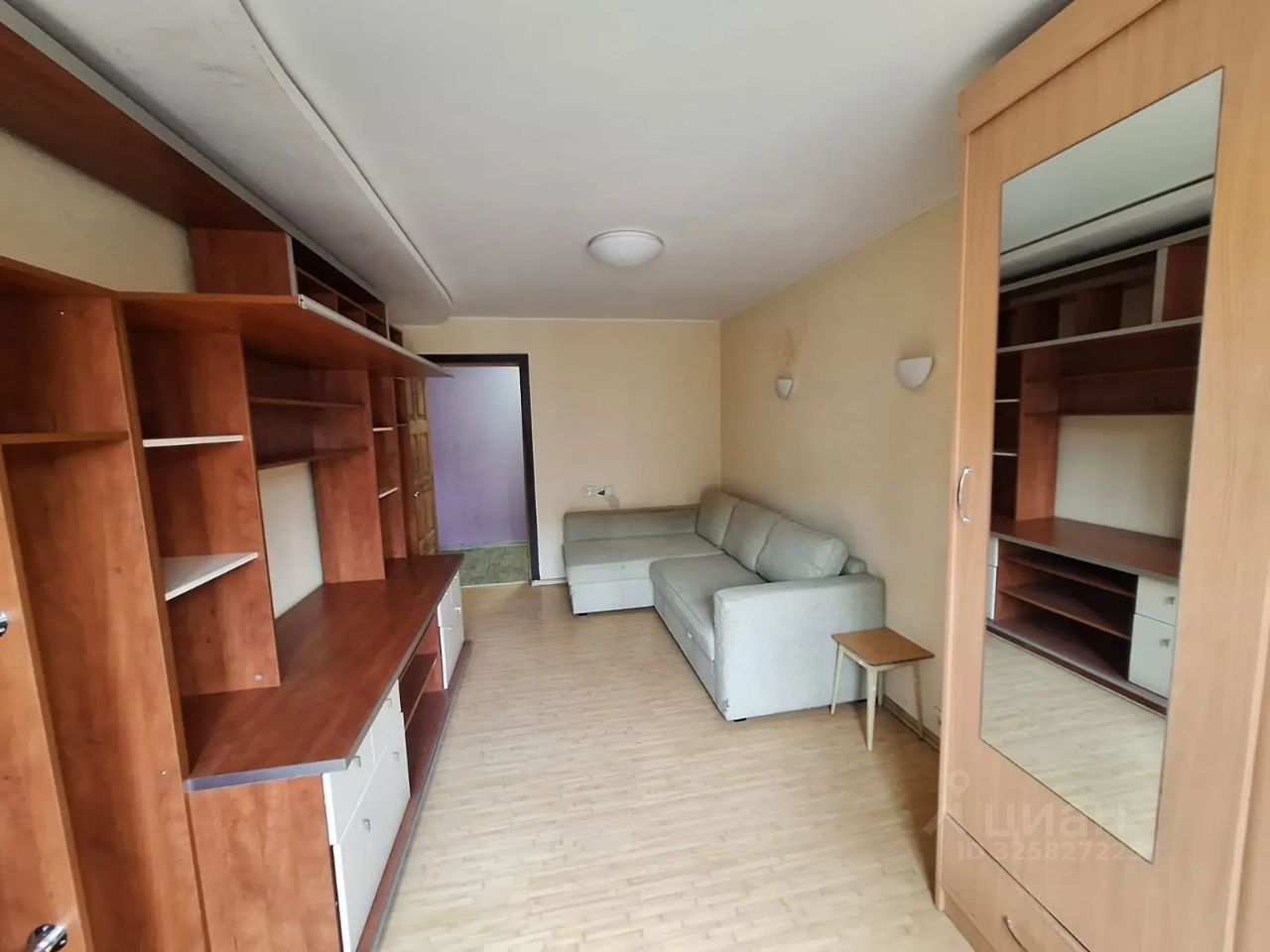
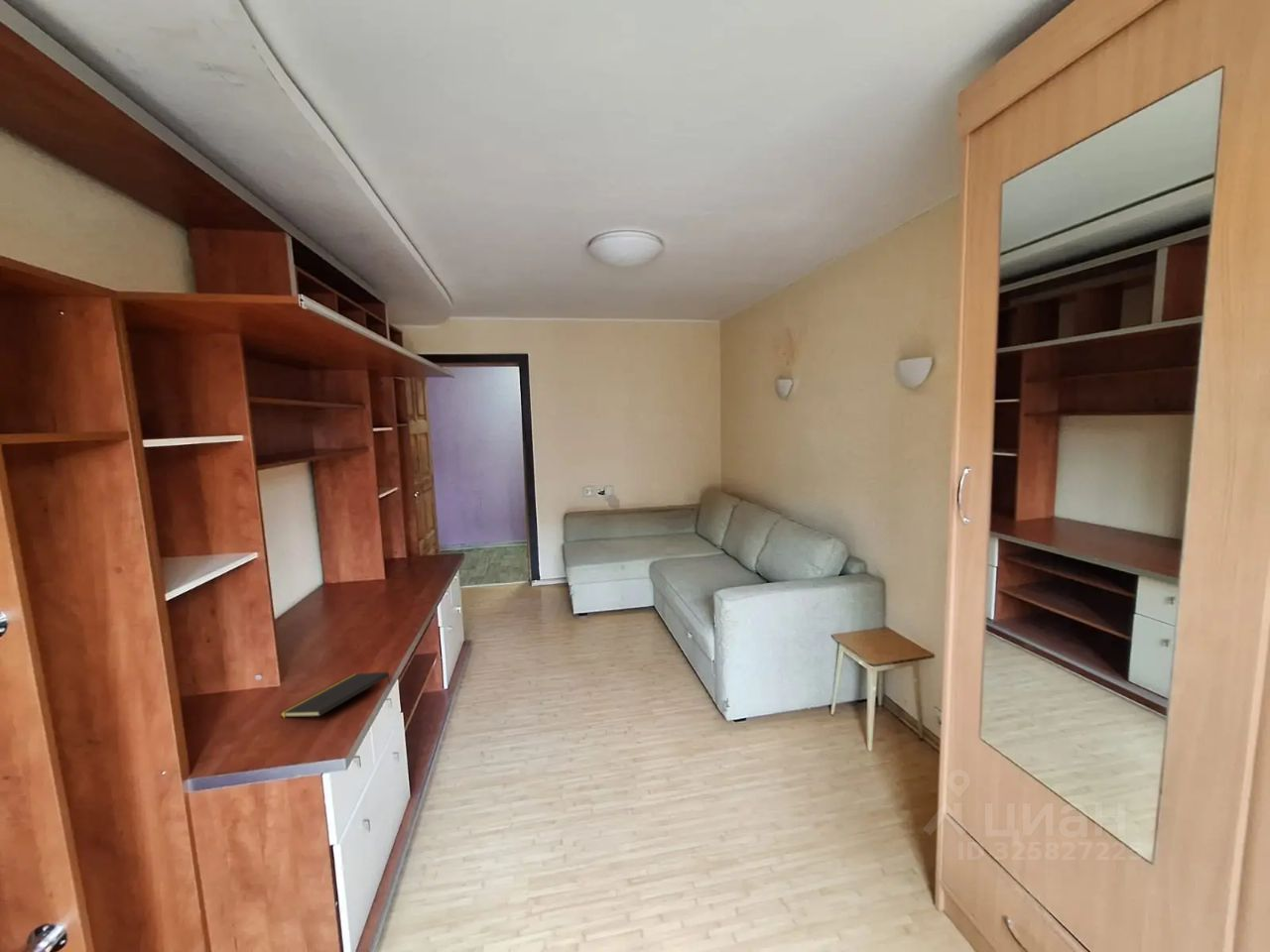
+ notepad (336, 693)
